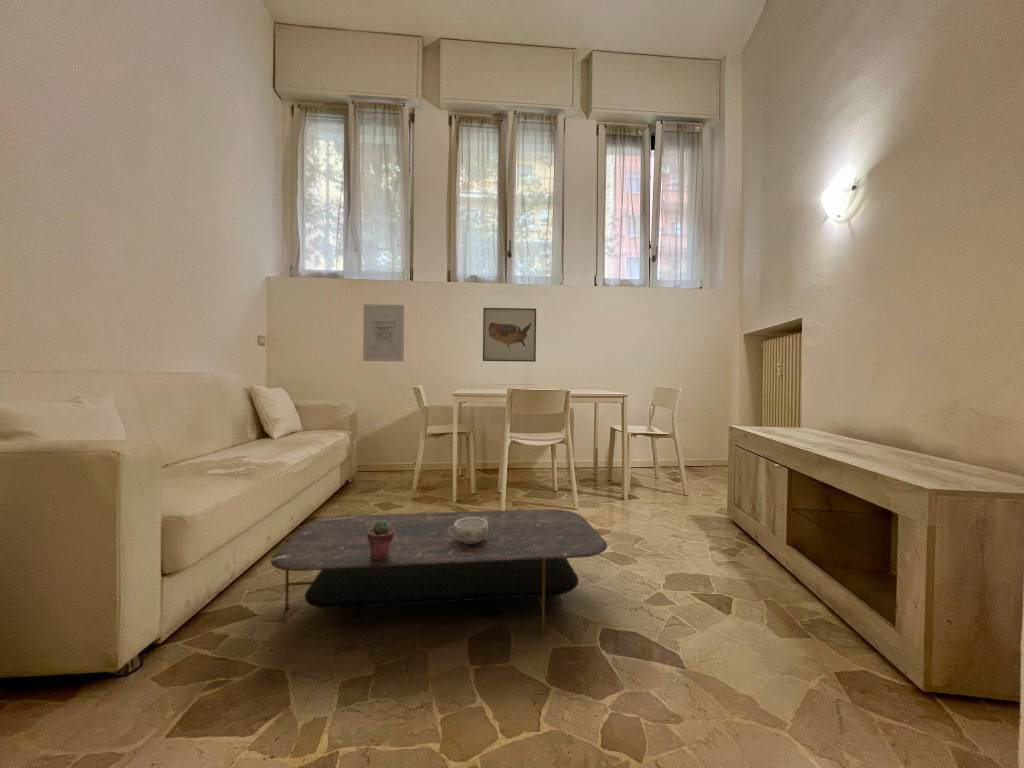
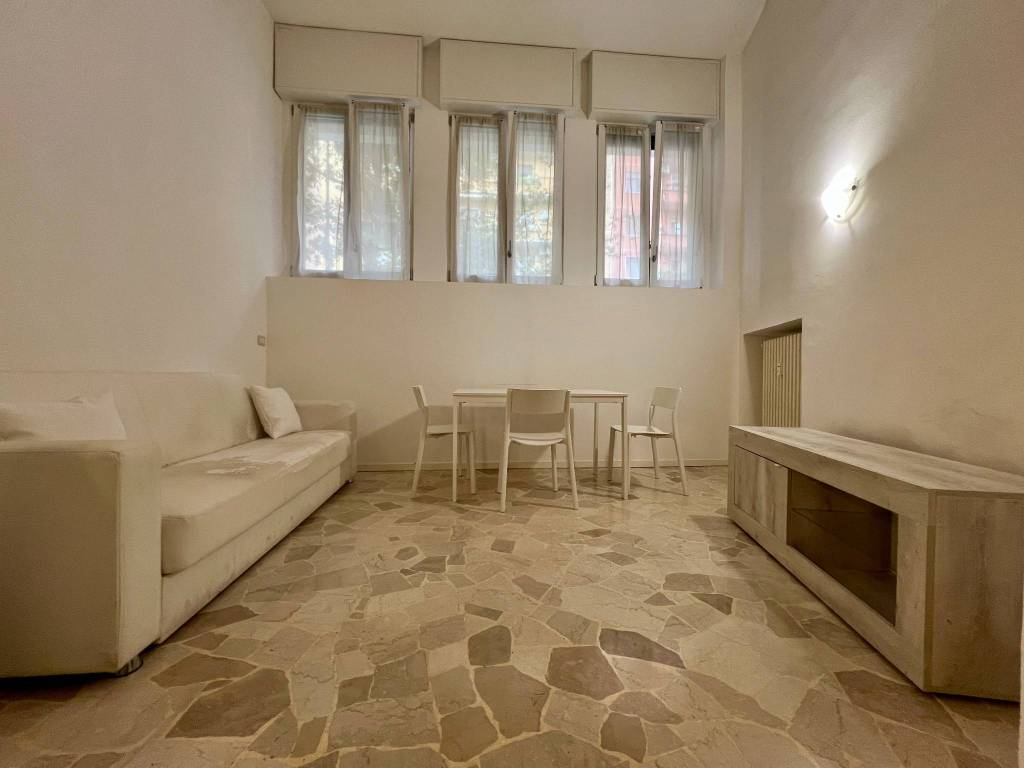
- potted succulent (380, 537)
- wall art (383, 332)
- decorative bowl (468, 530)
- coffee table (446, 565)
- wall art (509, 334)
